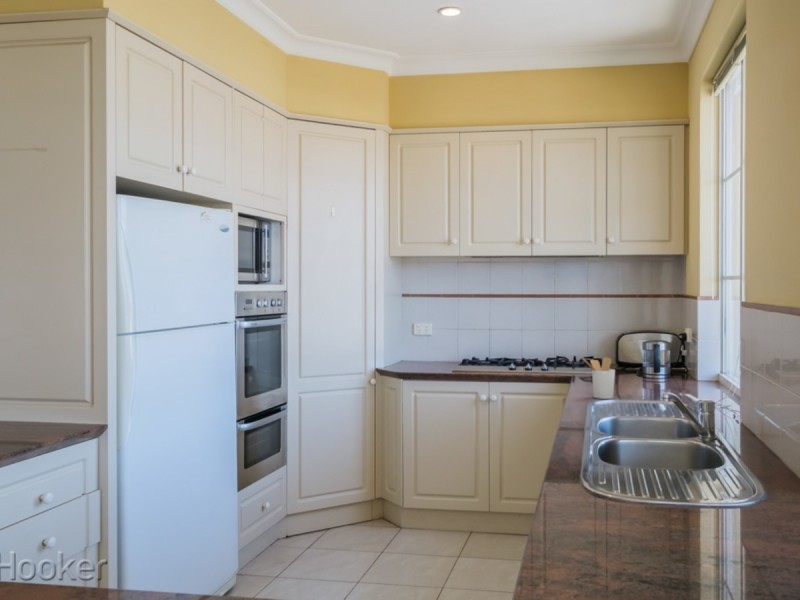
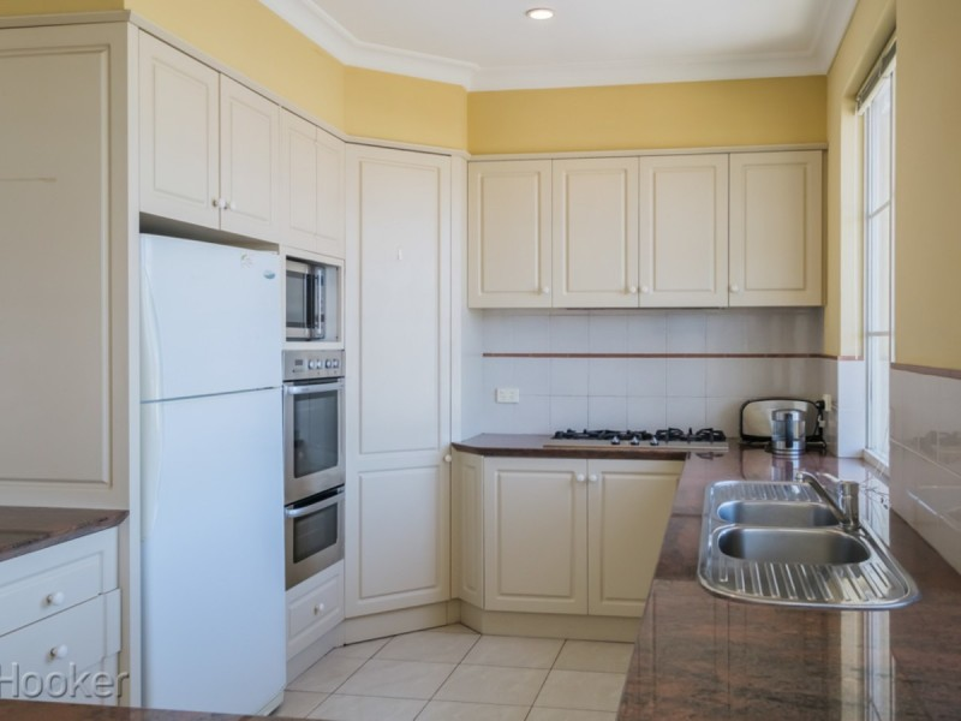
- utensil holder (597, 376)
